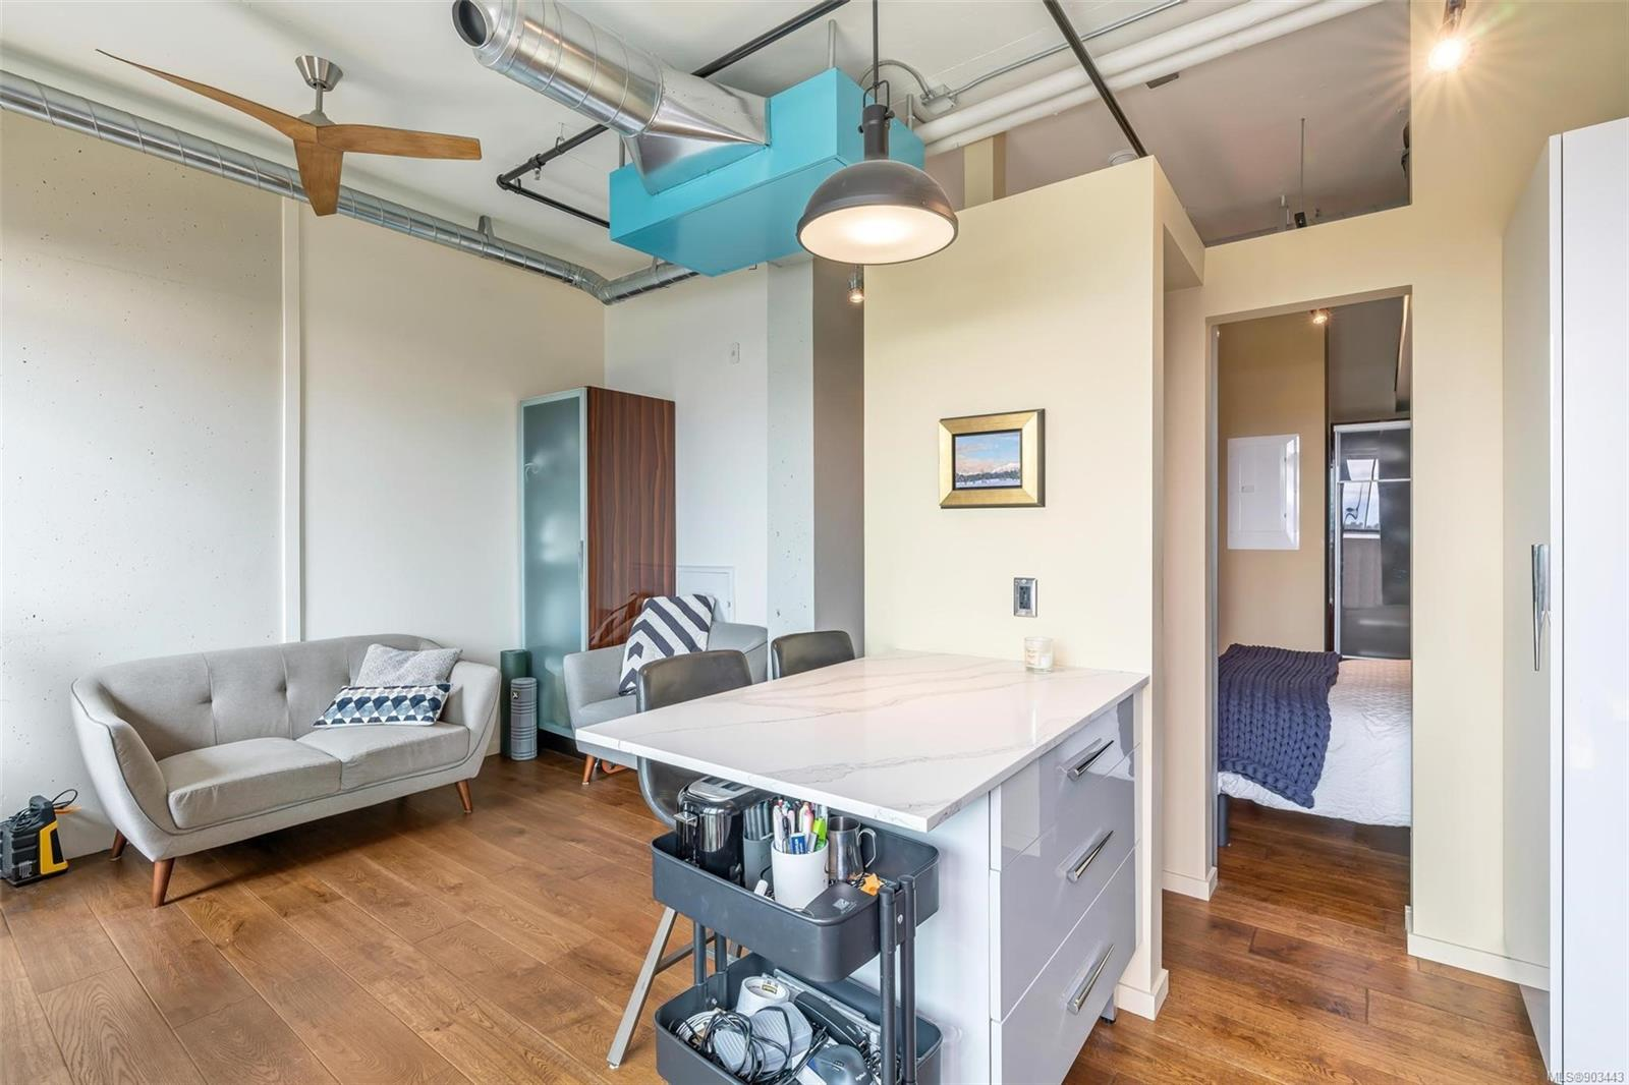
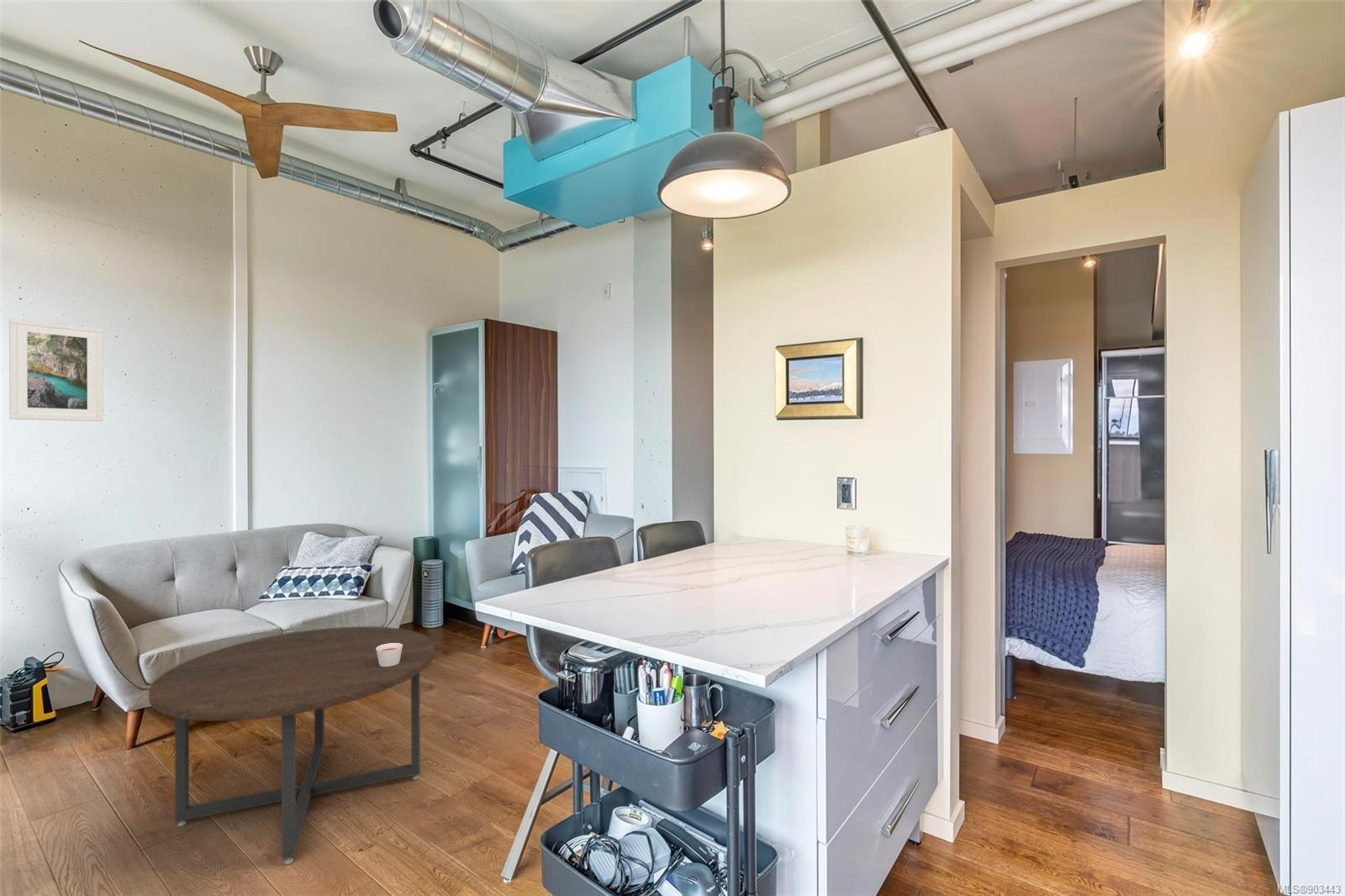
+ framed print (57, 372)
+ coffee table (314, 730)
+ candle (389, 655)
